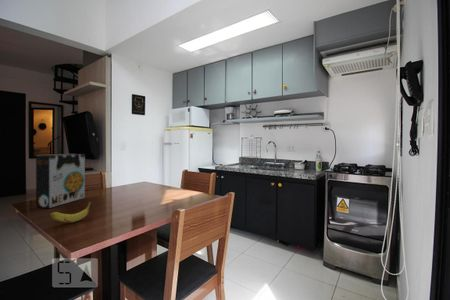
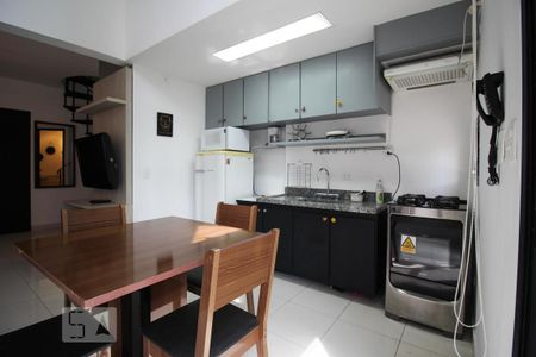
- banana (72, 214)
- cereal box (62, 178)
